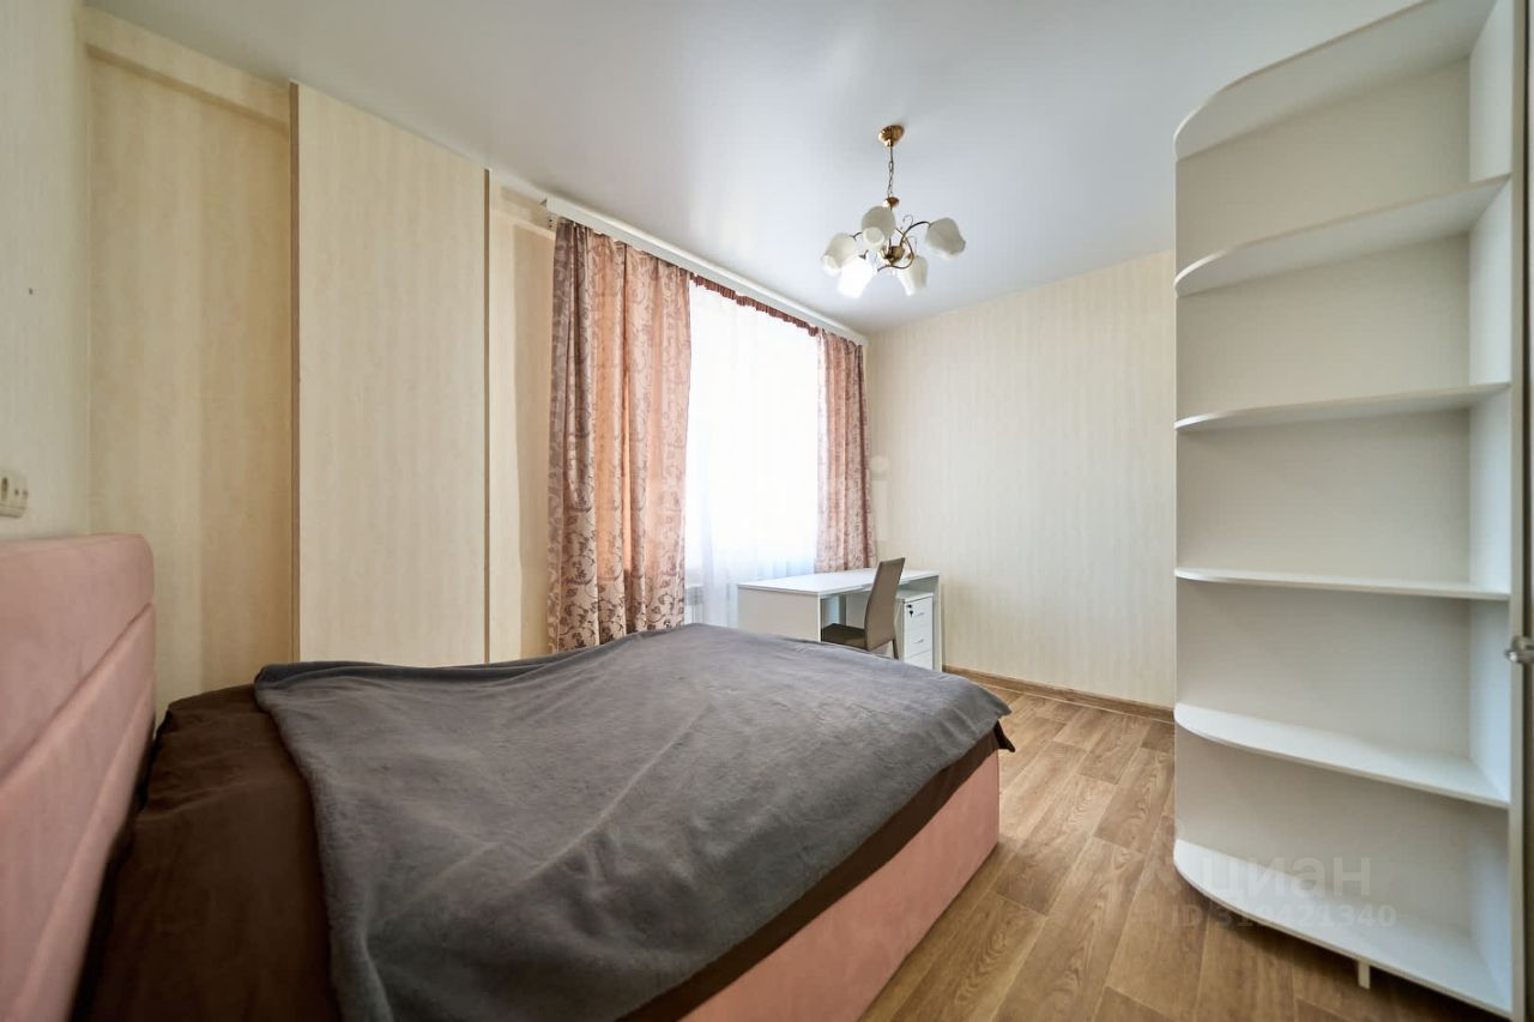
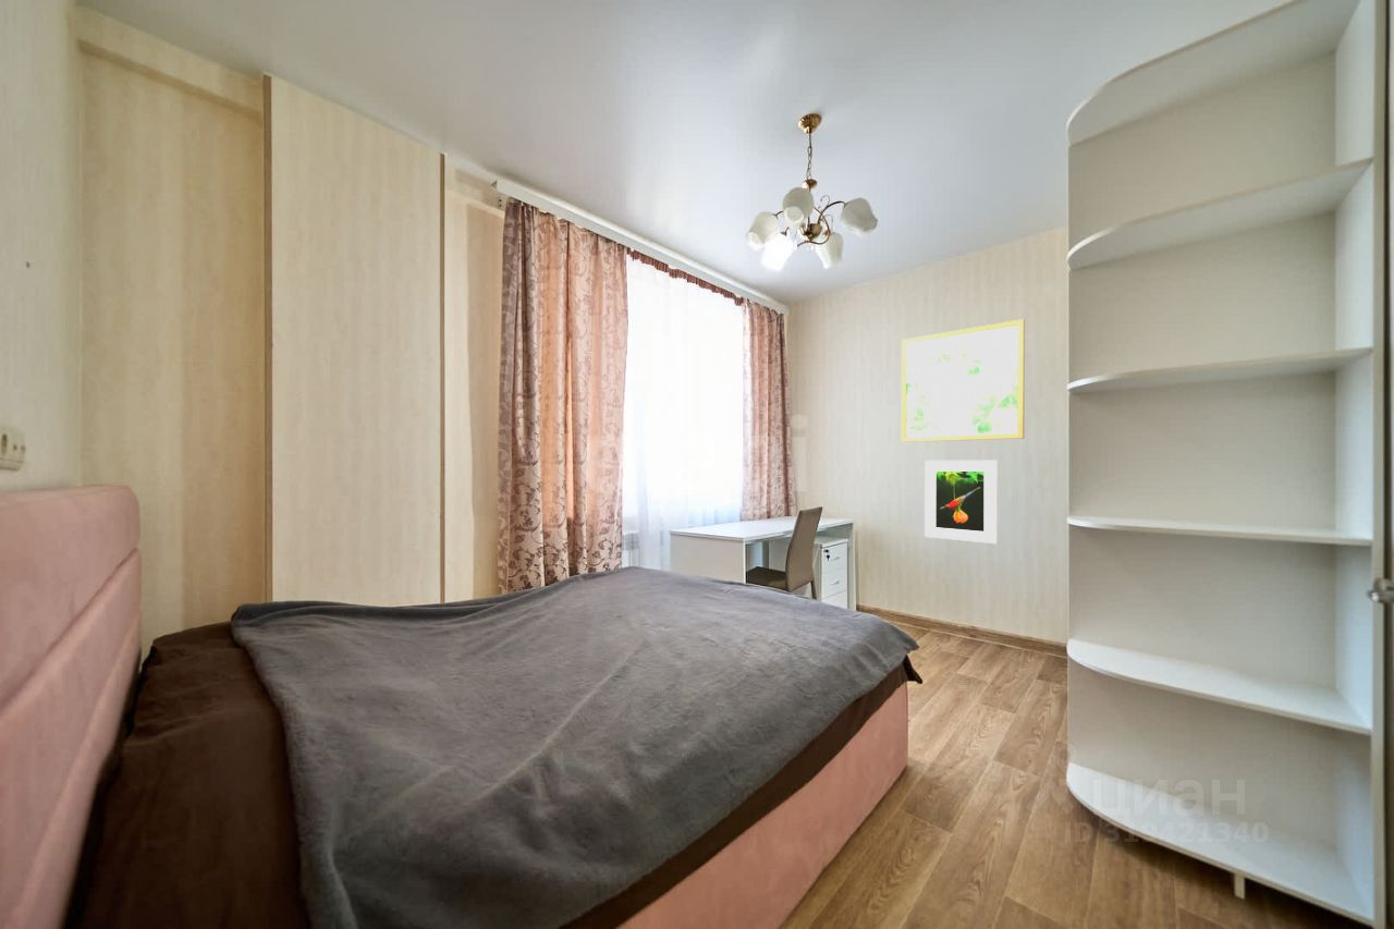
+ wall art (958, 384)
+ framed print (958, 500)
